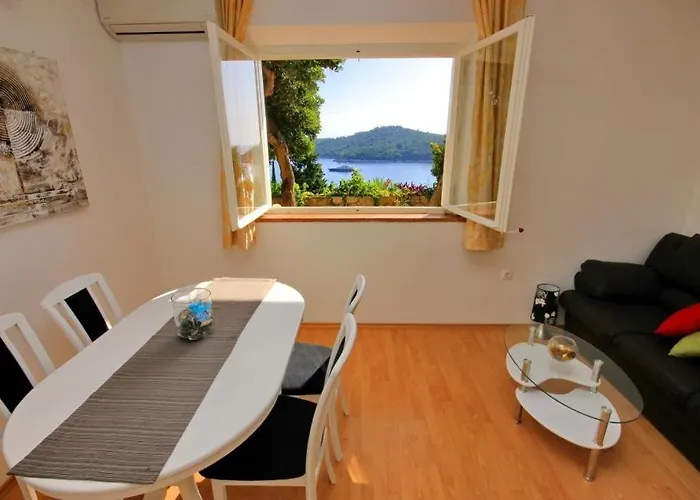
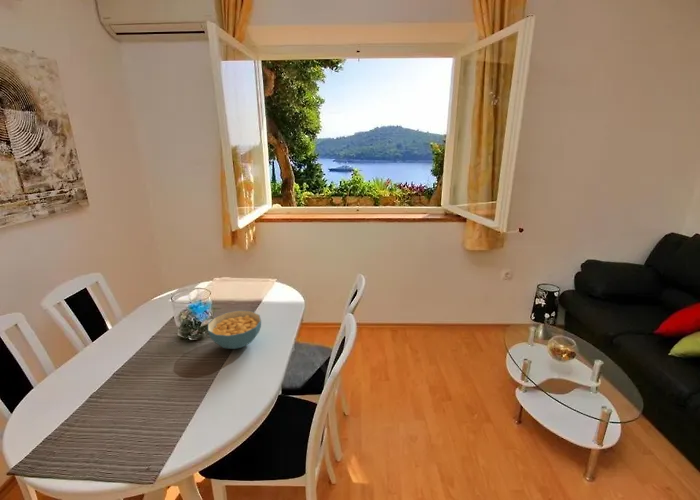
+ cereal bowl (236, 333)
